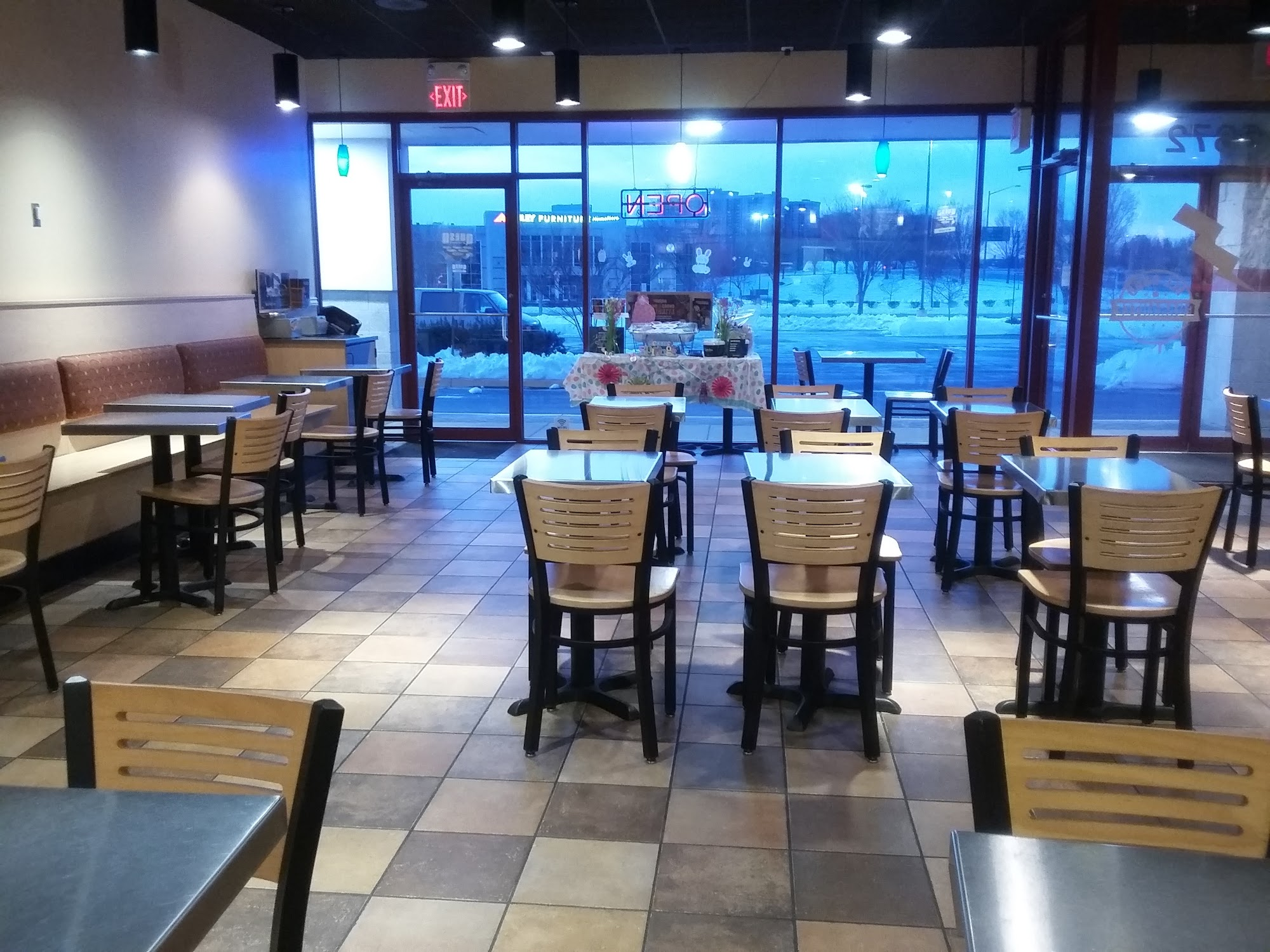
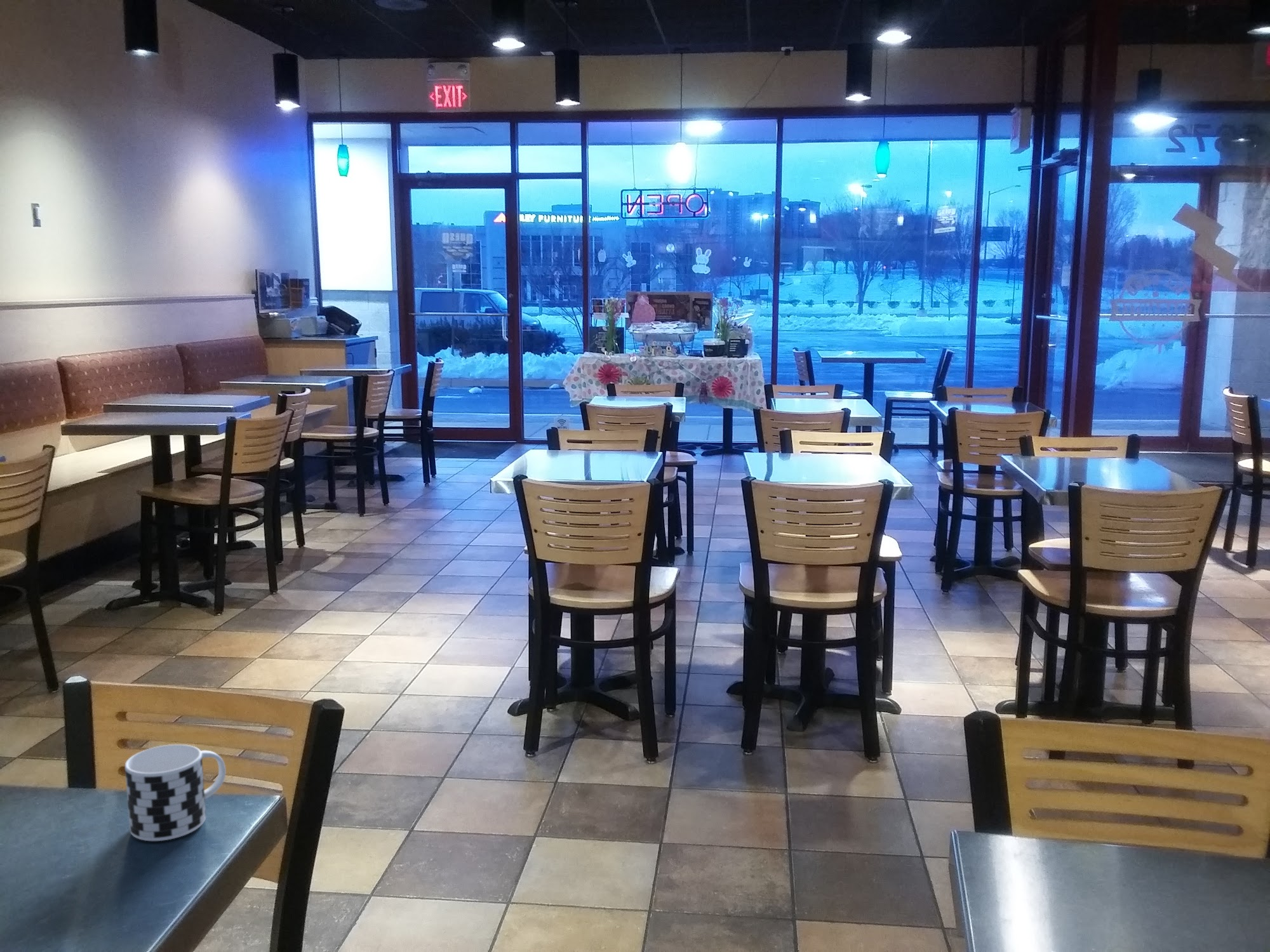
+ cup (178, 788)
